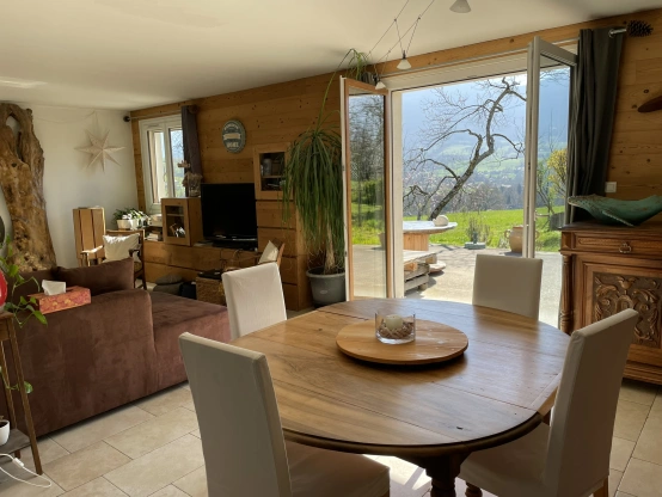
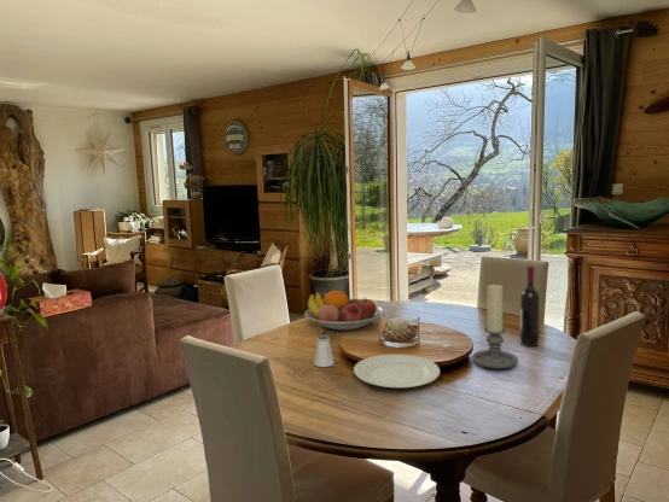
+ wine bottle (530, 305)
+ fruit bowl (344, 308)
+ chinaware (396, 372)
+ candle holder (494, 323)
+ saltshaker (324, 349)
